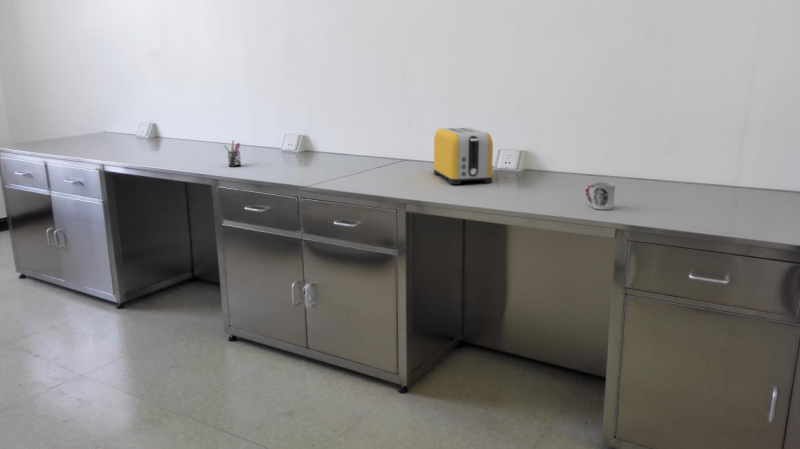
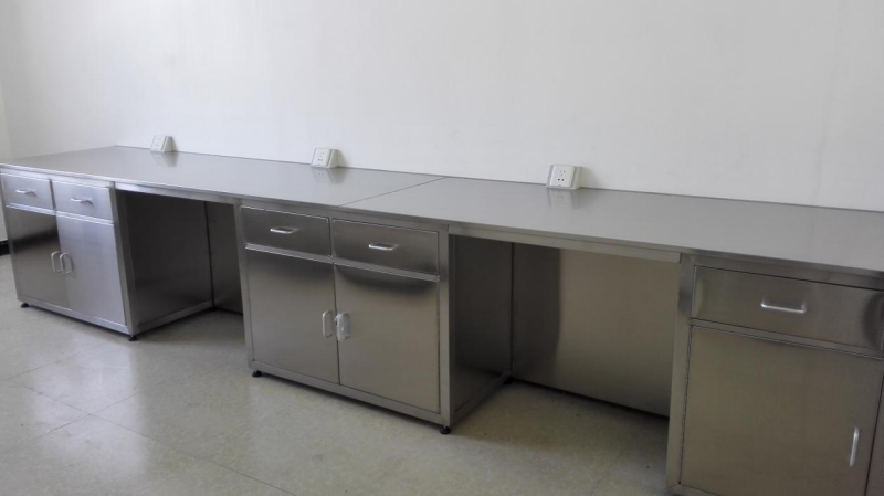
- toaster (462, 154)
- cup (599, 195)
- pen holder (232, 153)
